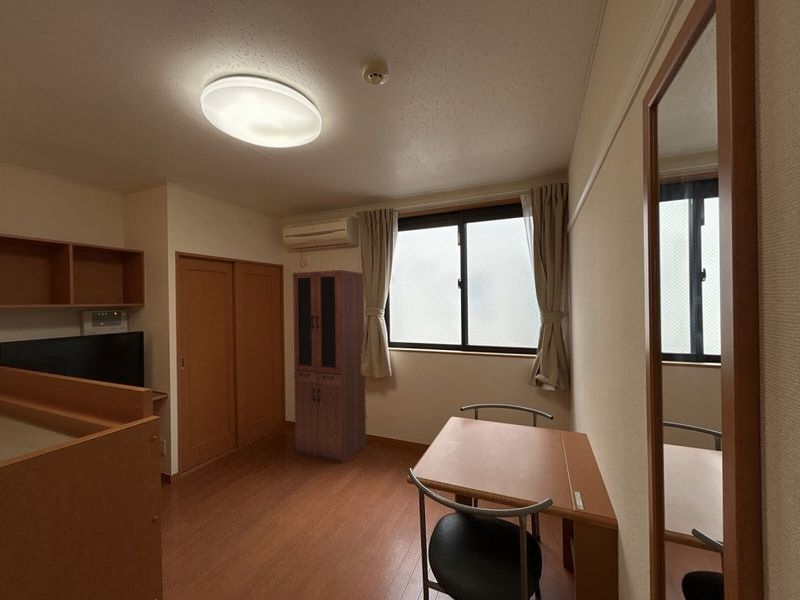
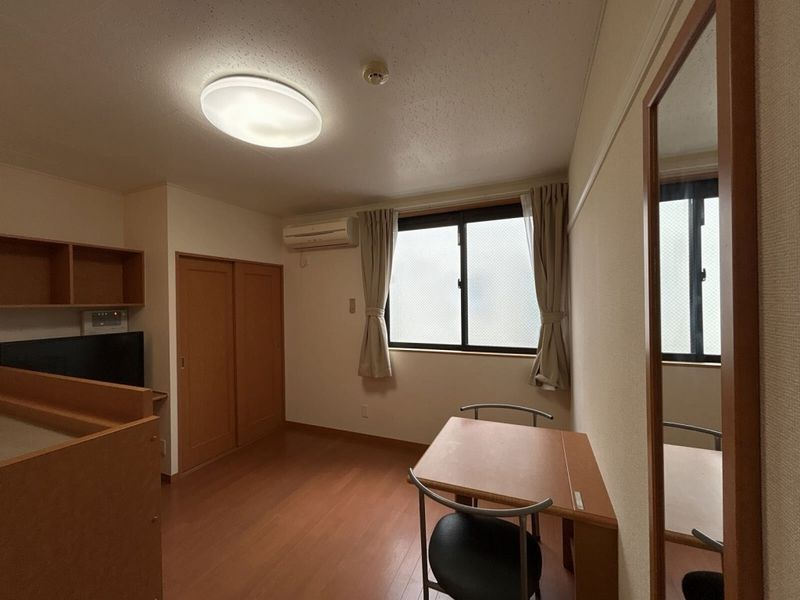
- cabinet (329, 361)
